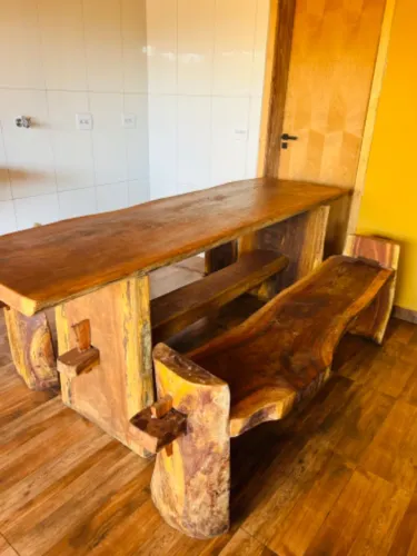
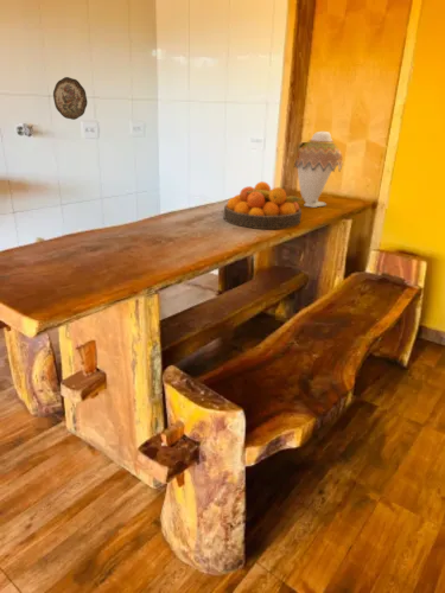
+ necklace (316, 168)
+ fruit bowl (262, 202)
+ decorative plate (69, 98)
